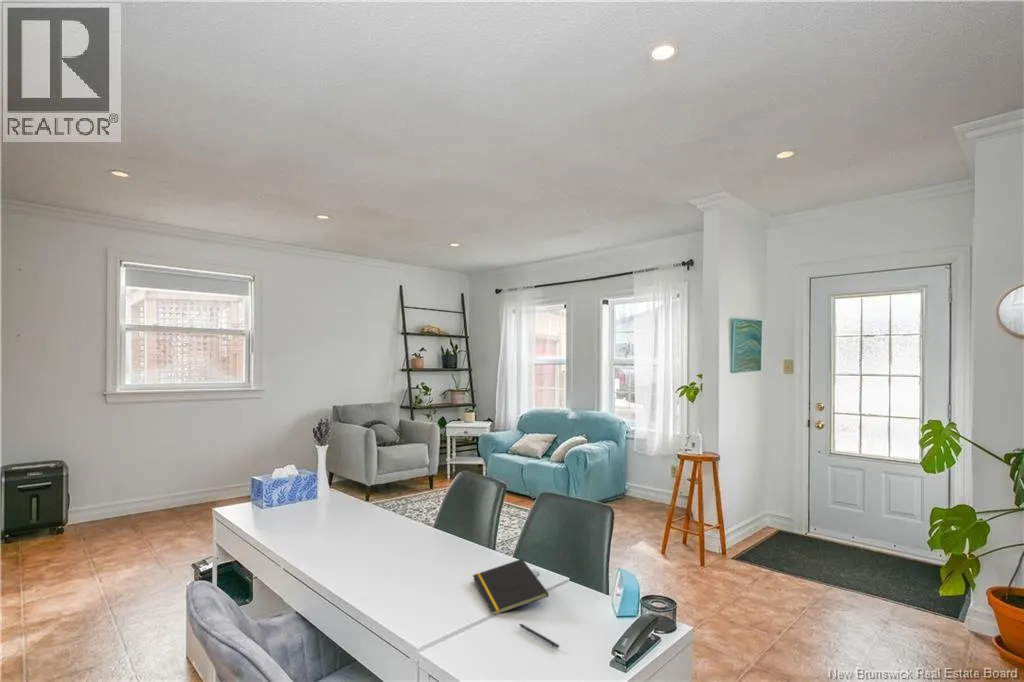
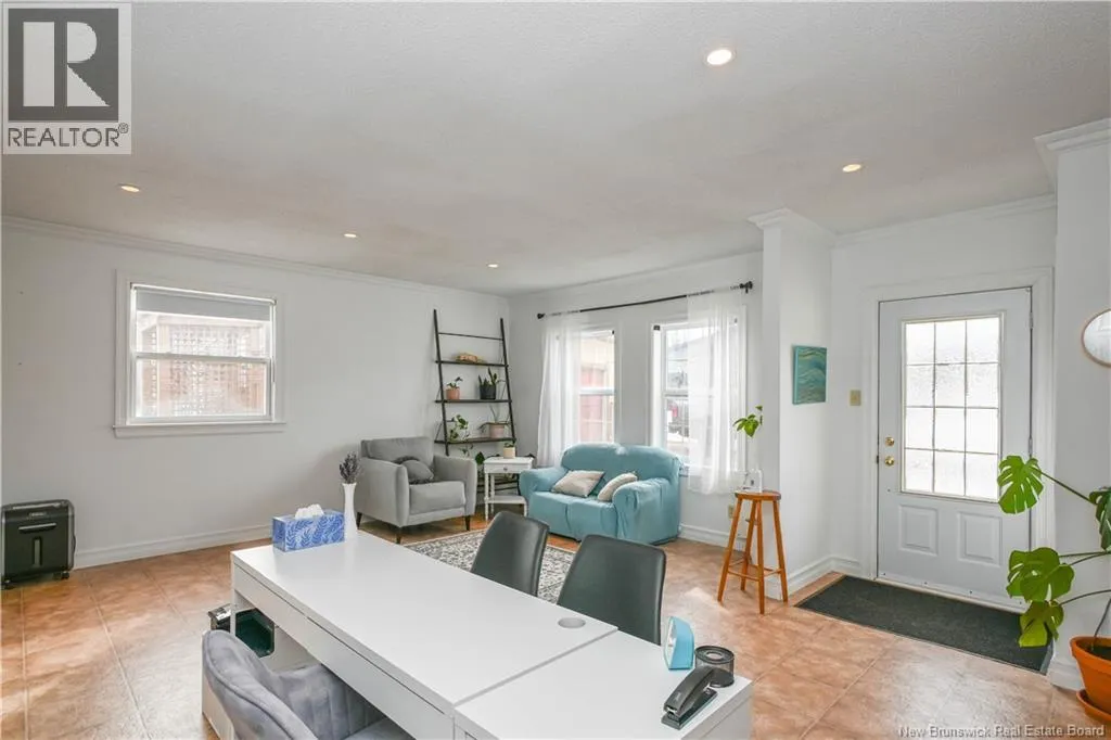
- notepad (508, 585)
- pen (537, 634)
